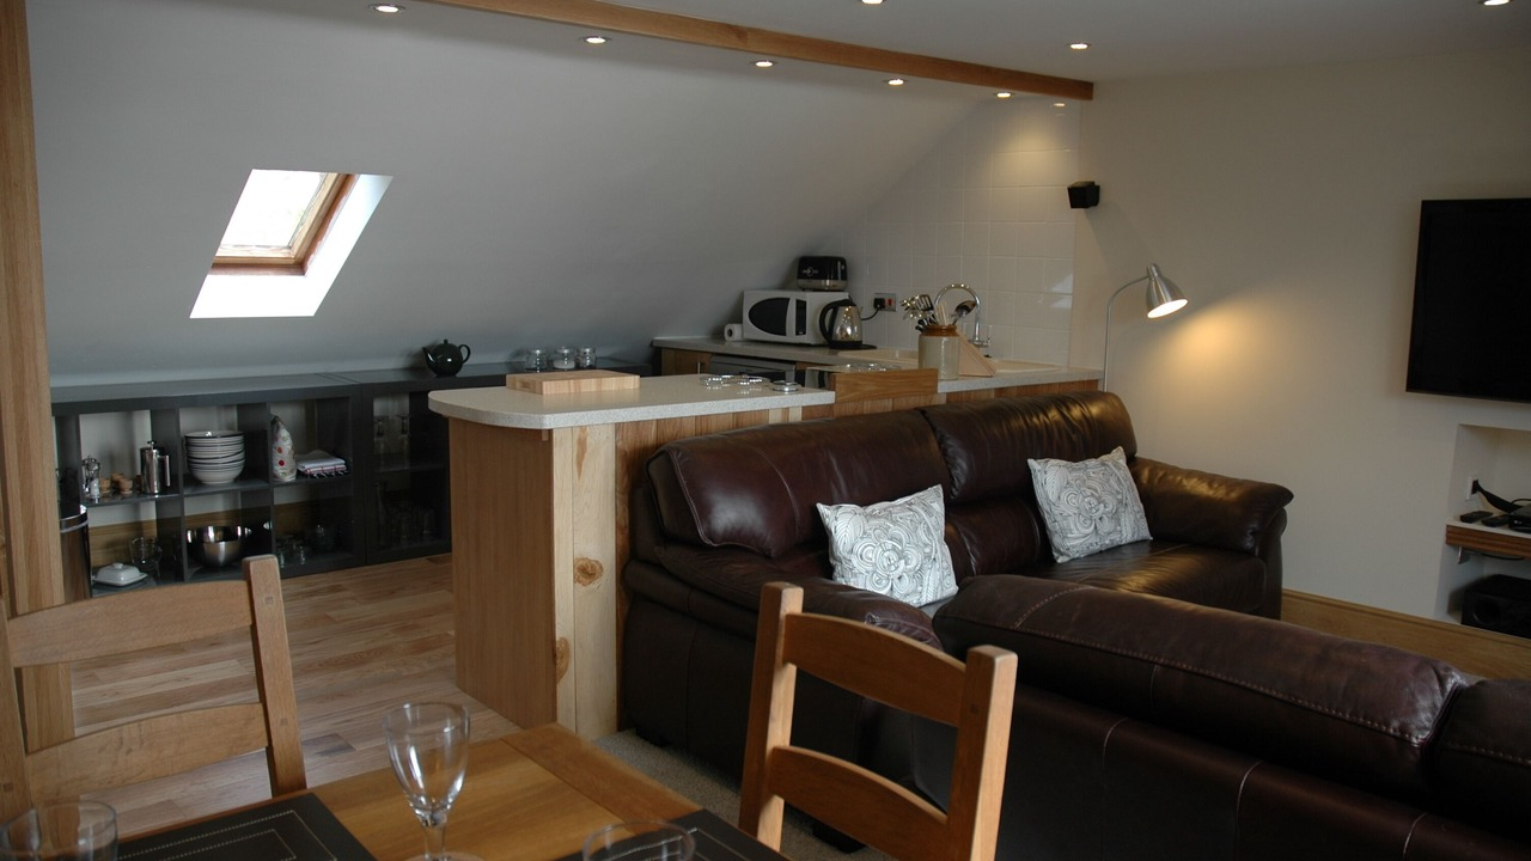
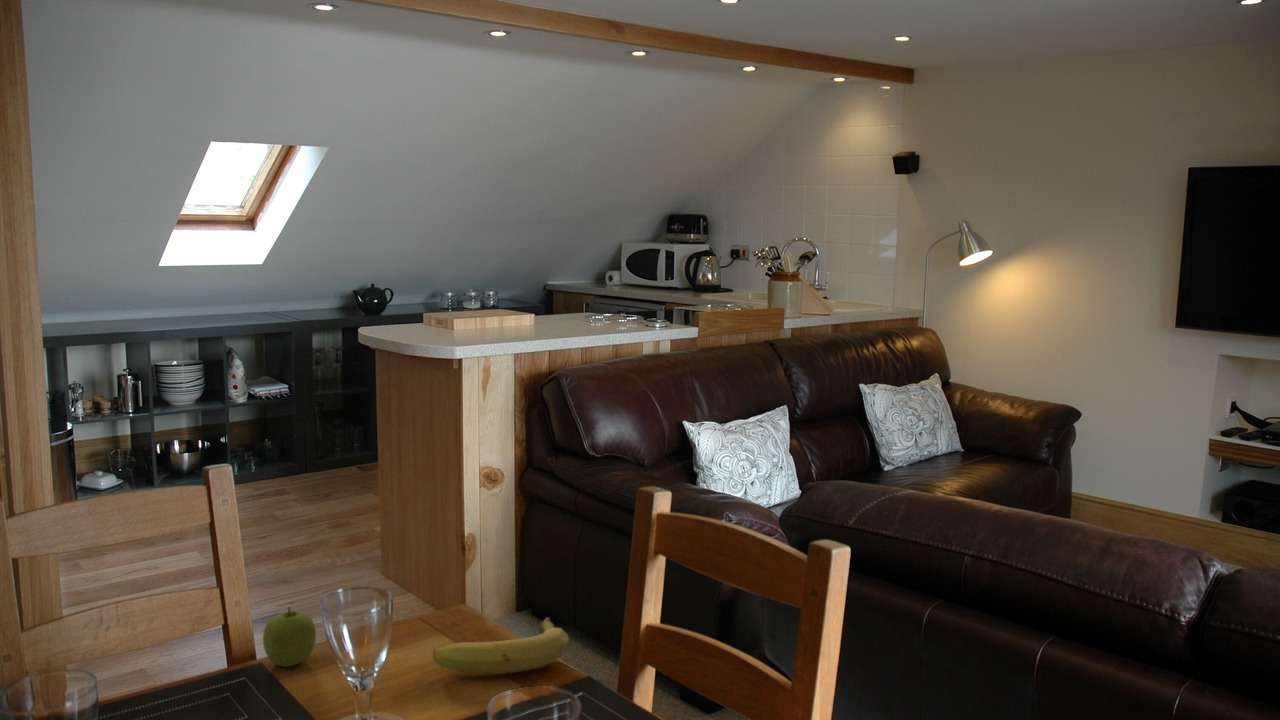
+ fruit (289, 636)
+ fruit (510, 641)
